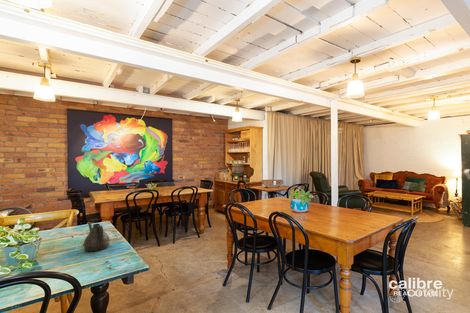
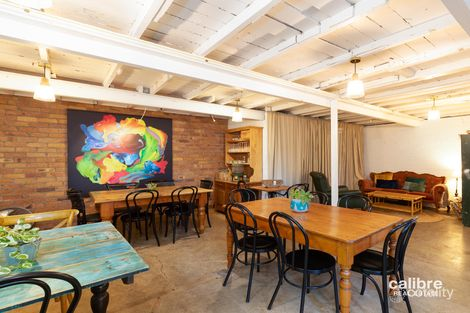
- teapot (95, 234)
